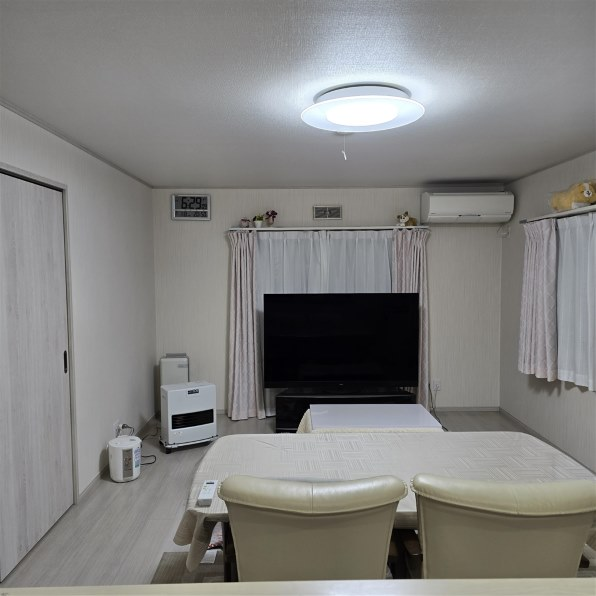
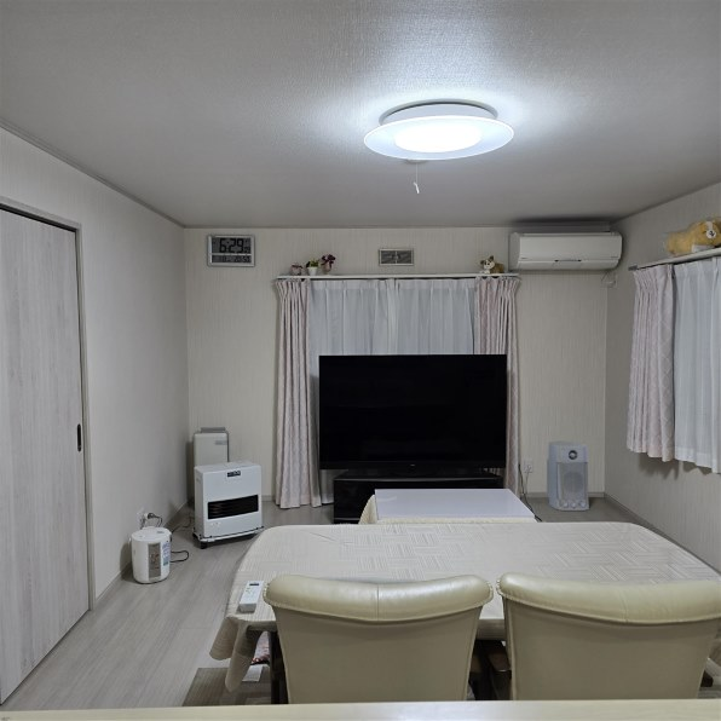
+ air purifier (566, 474)
